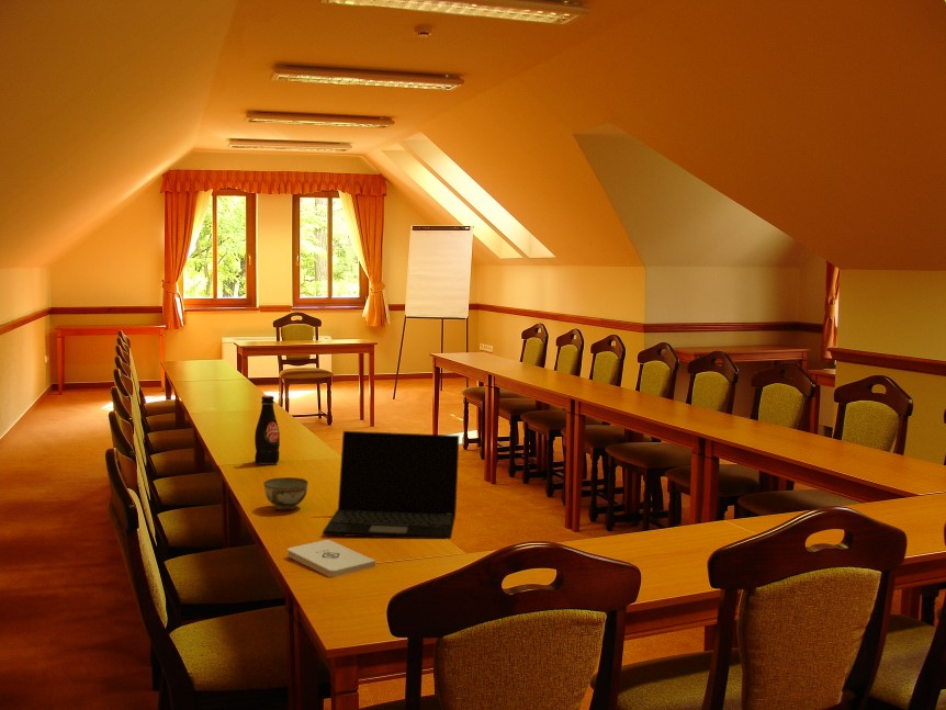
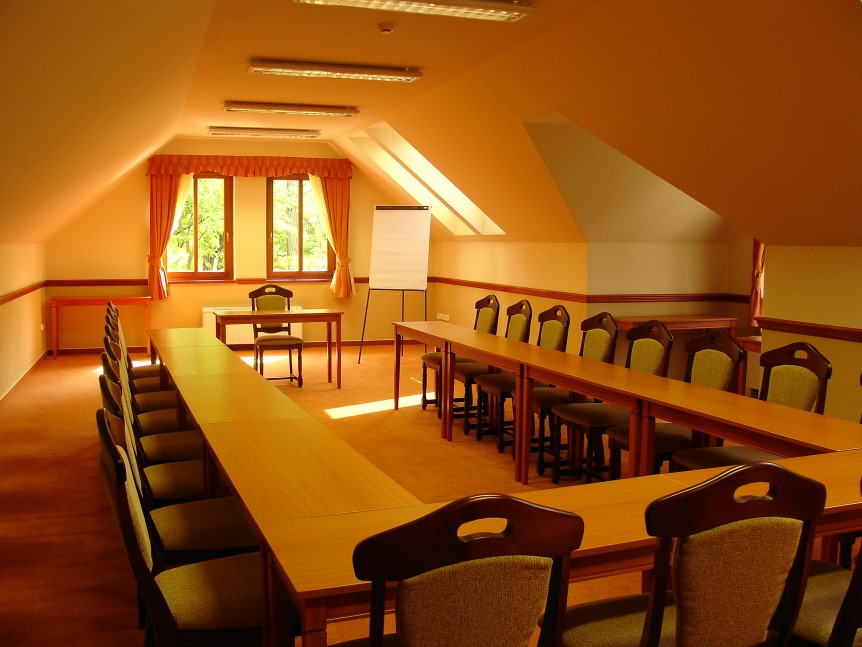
- bottle (267, 429)
- notepad (329, 557)
- bowl (285, 495)
- laptop (394, 483)
